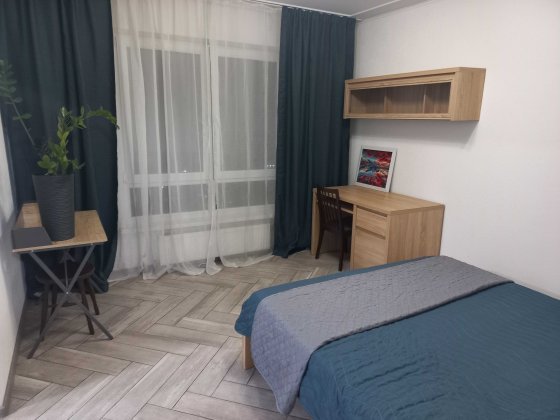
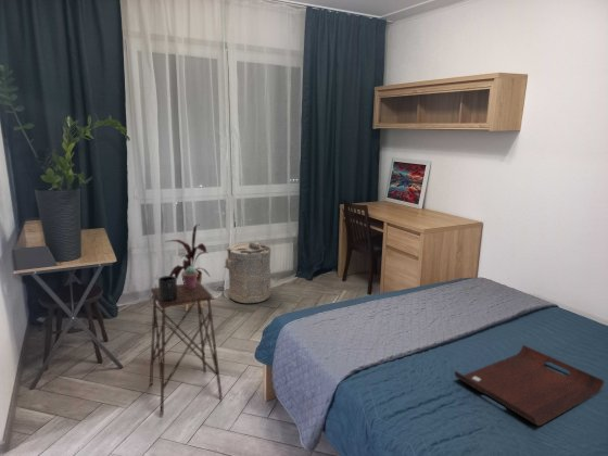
+ serving tray (527, 380)
+ laundry hamper (248, 269)
+ side table (183, 342)
+ potted succulent (190, 276)
+ mug (167, 289)
+ house plant (187, 267)
